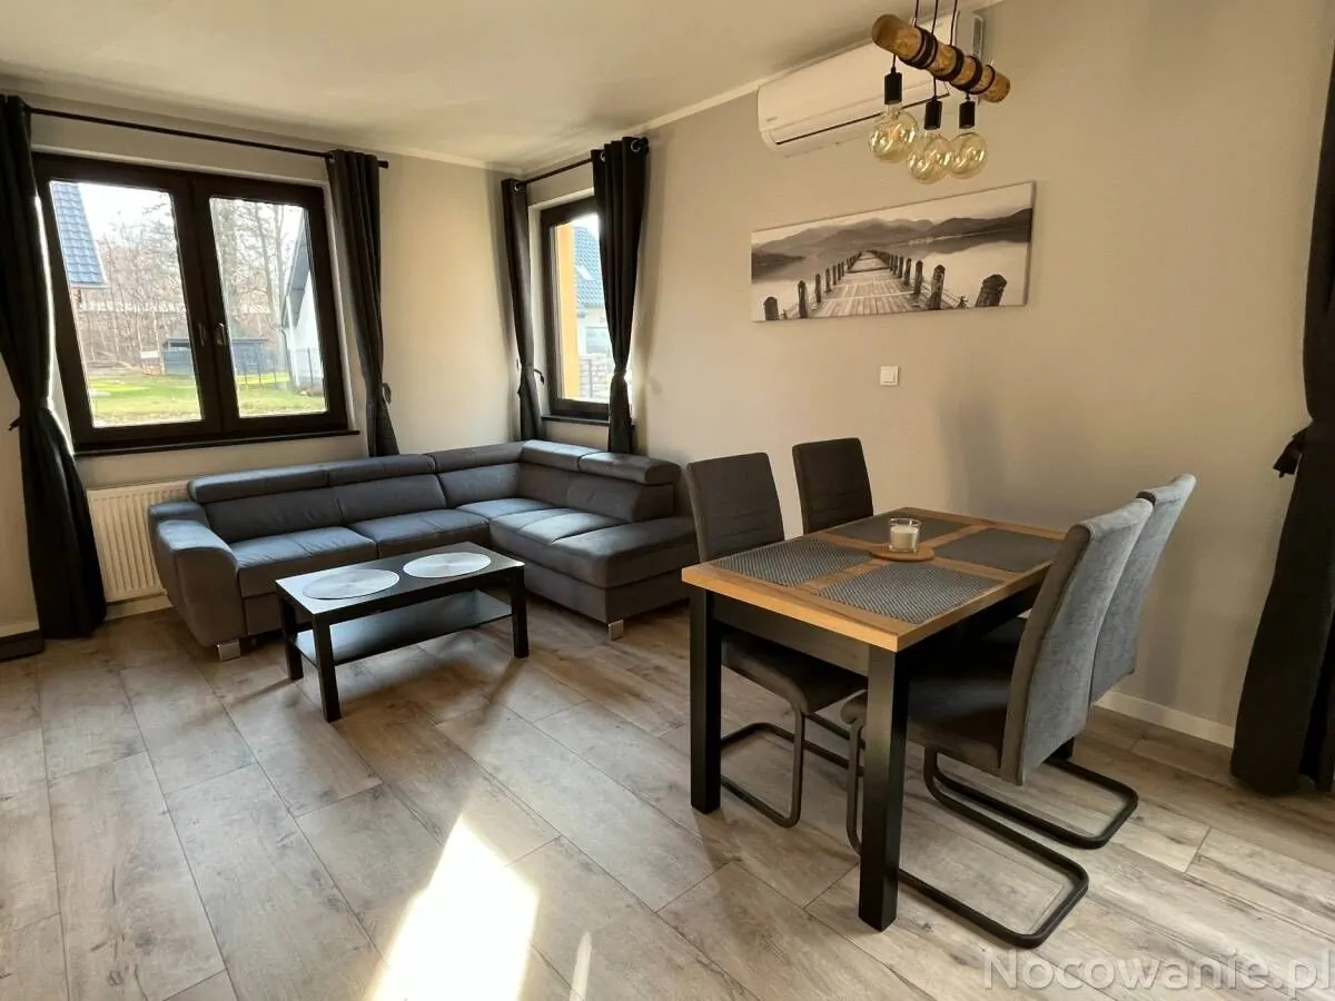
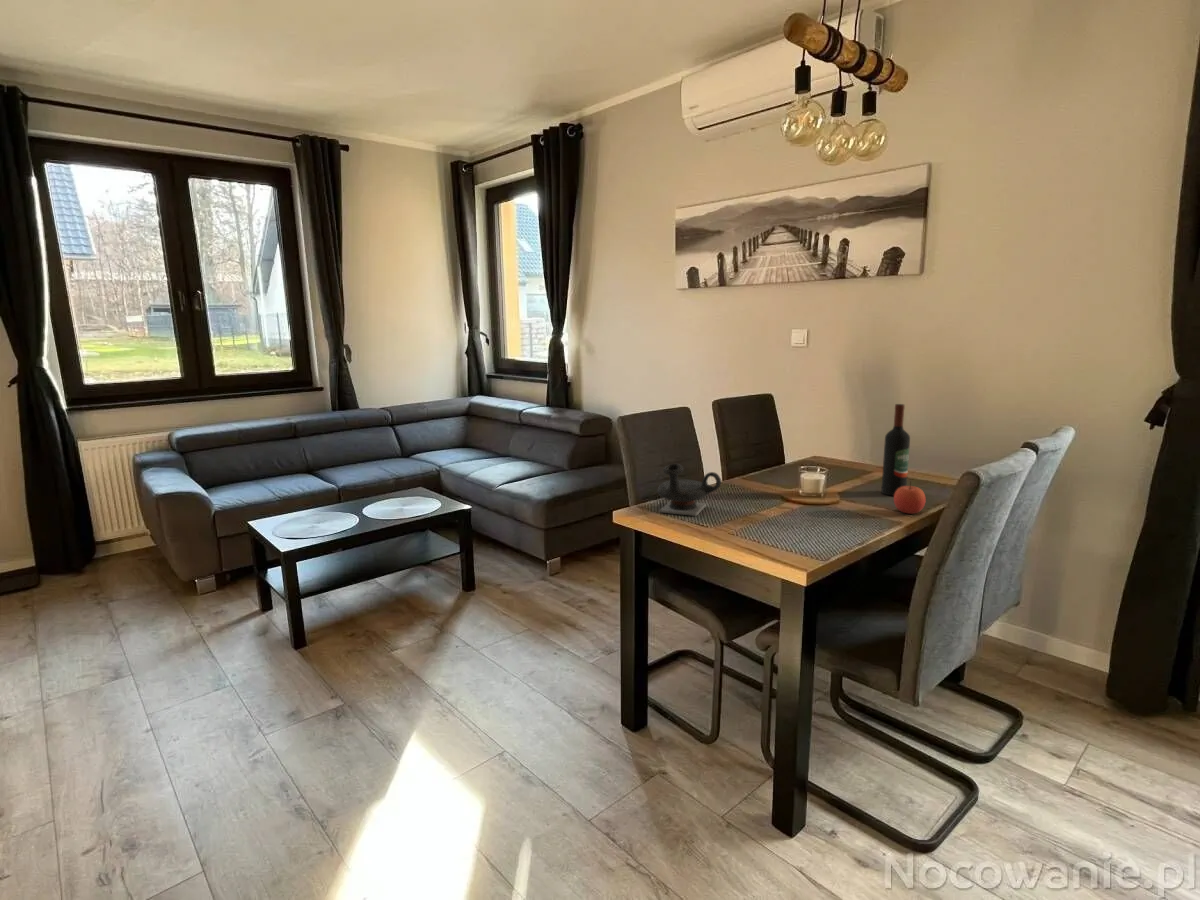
+ apple (909, 496)
+ teapot (687, 486)
+ wine bottle (896, 449)
